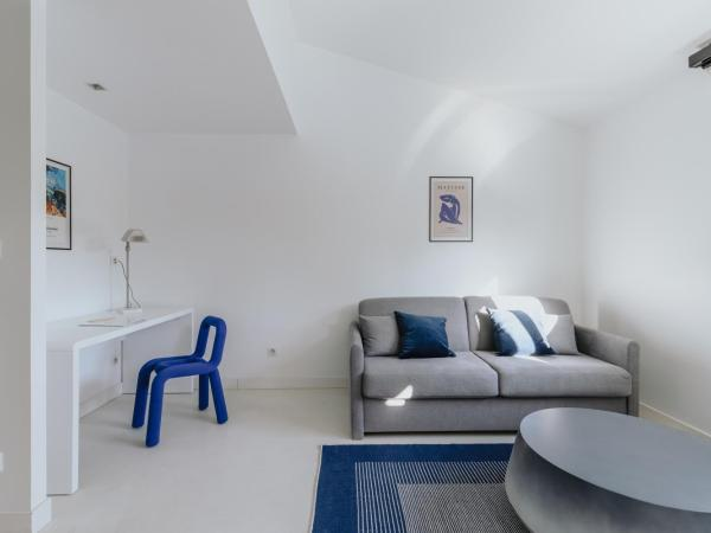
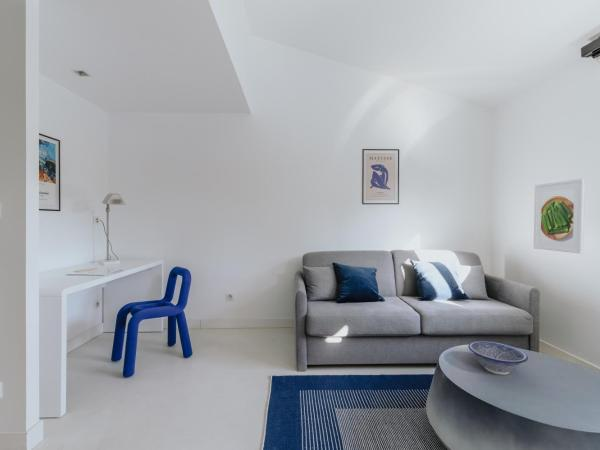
+ decorative bowl (496, 360)
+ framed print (557, 216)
